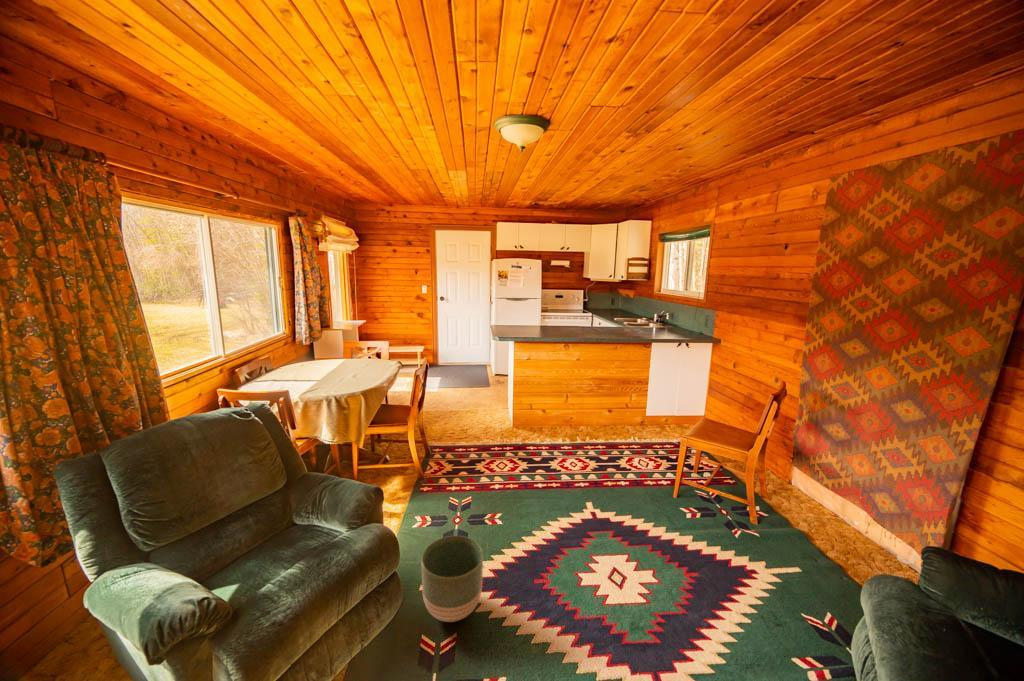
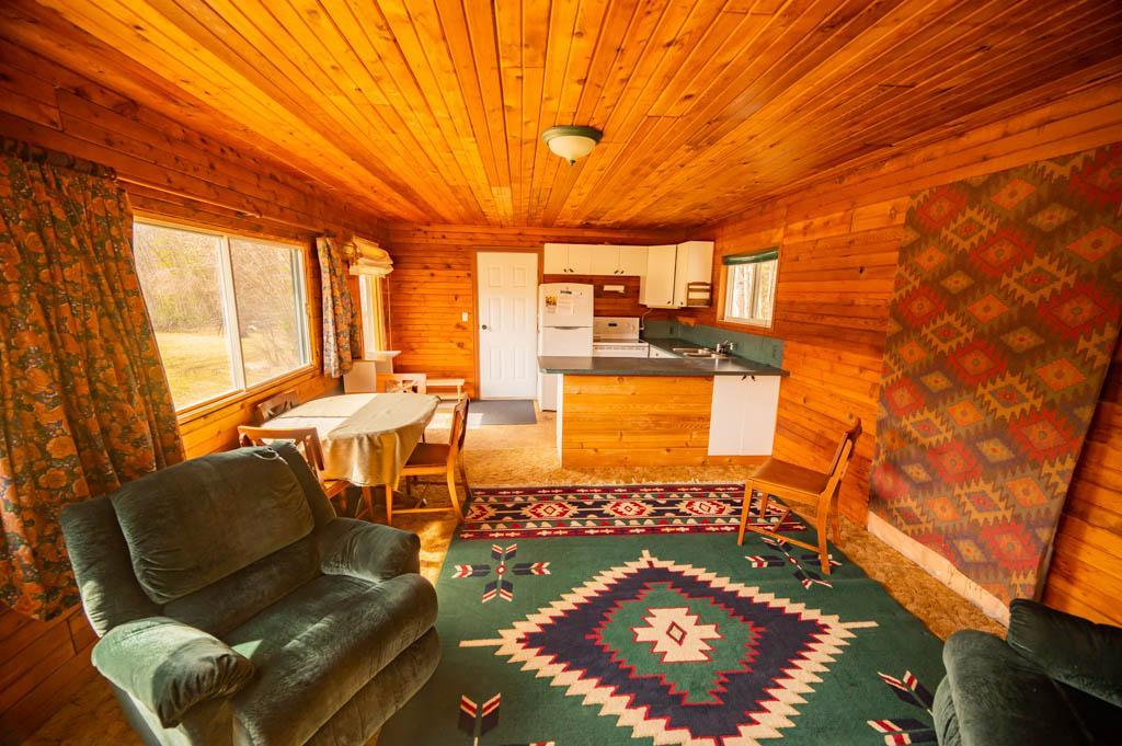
- planter (452, 582)
